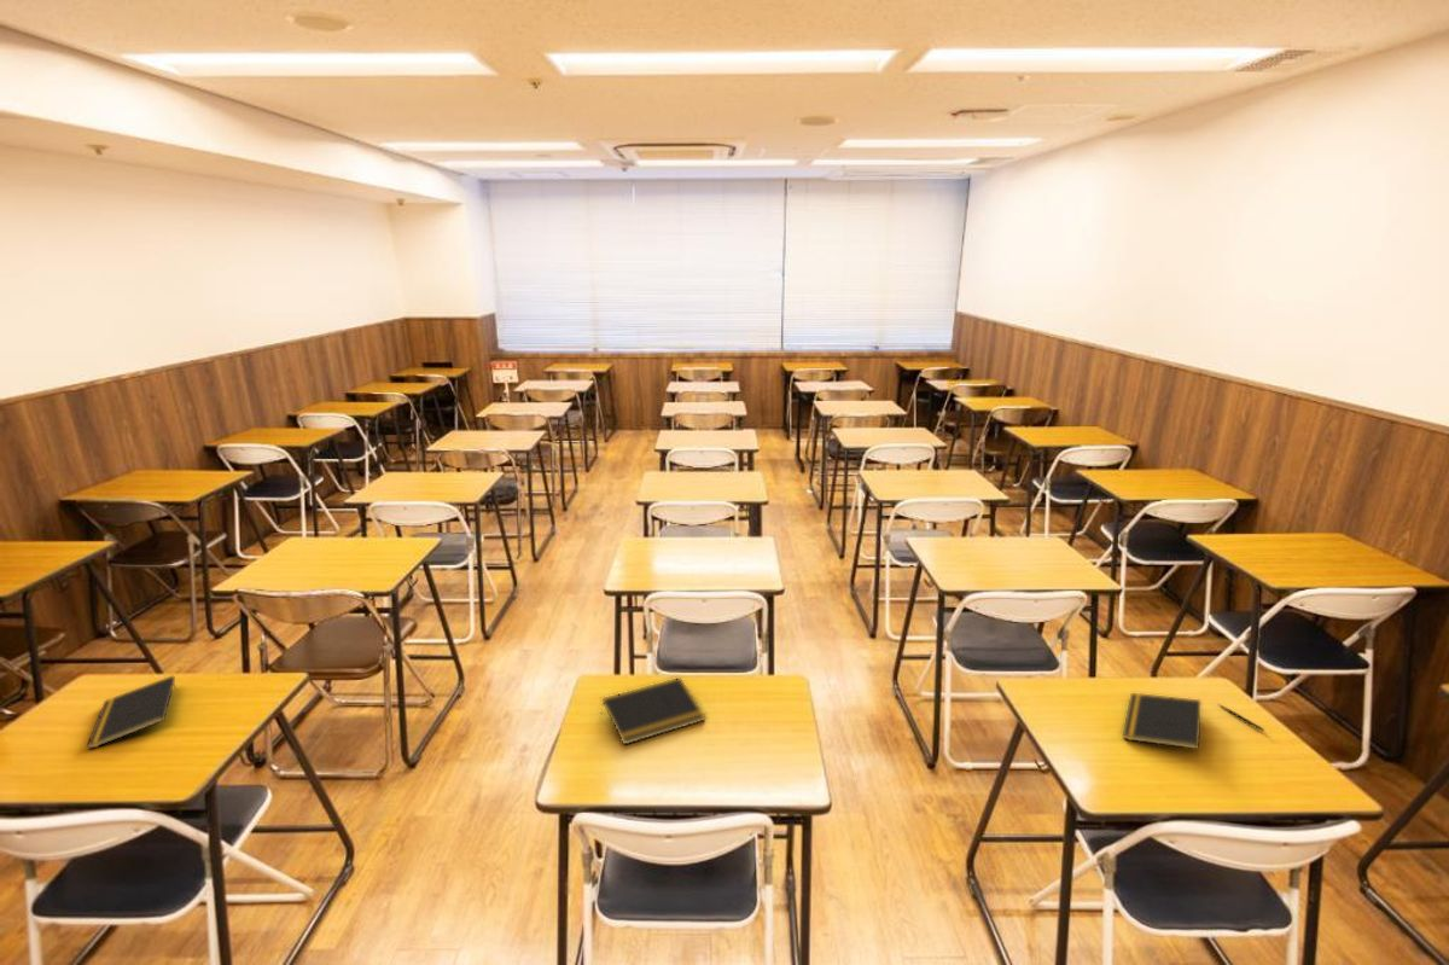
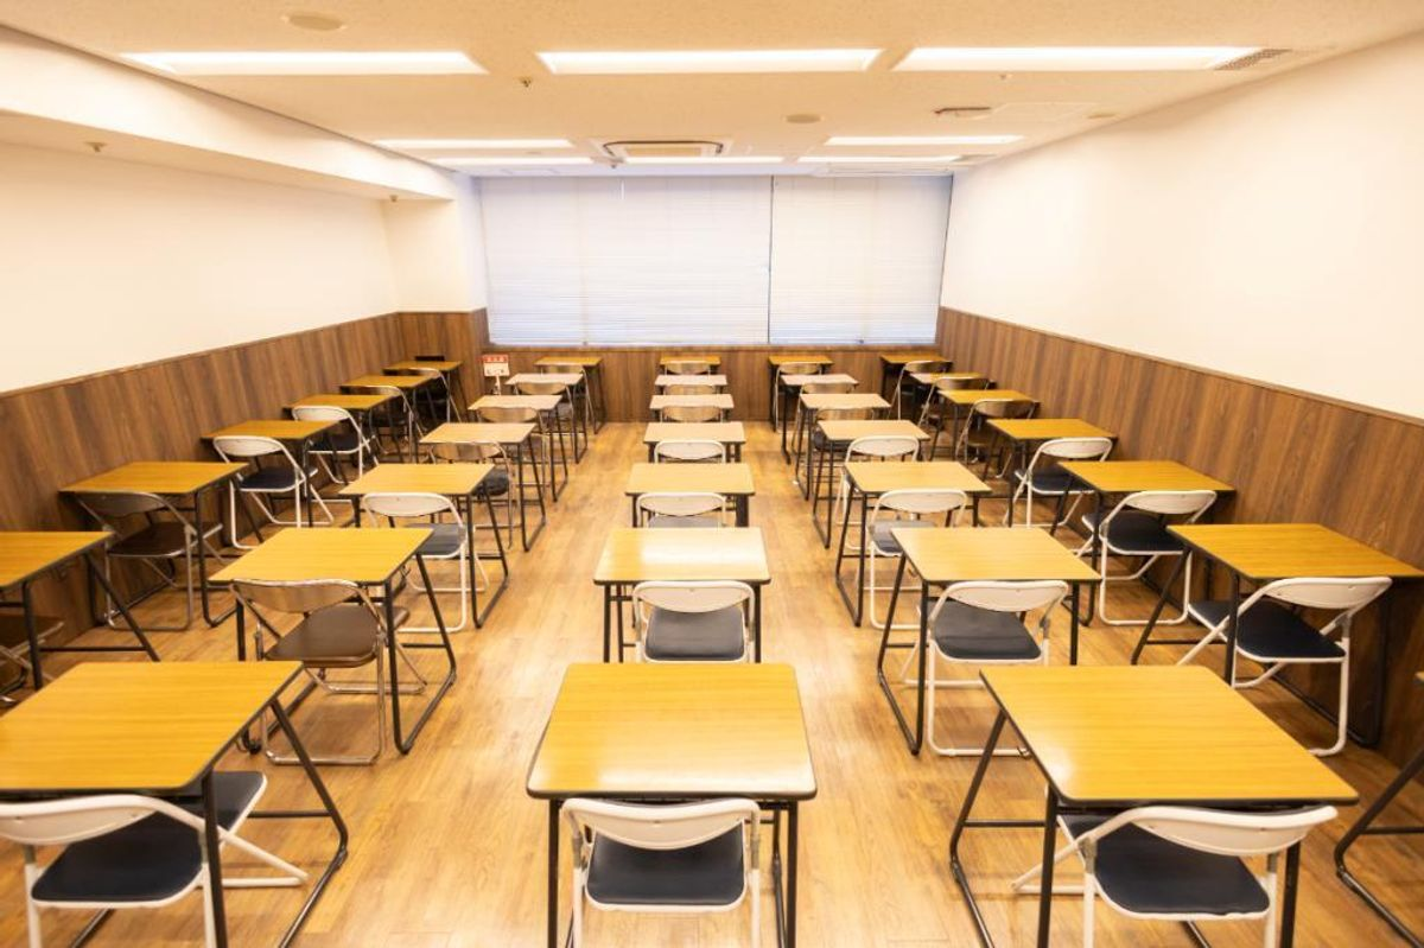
- pen (1240, 716)
- notepad (1162, 719)
- notepad (133, 710)
- notepad (653, 709)
